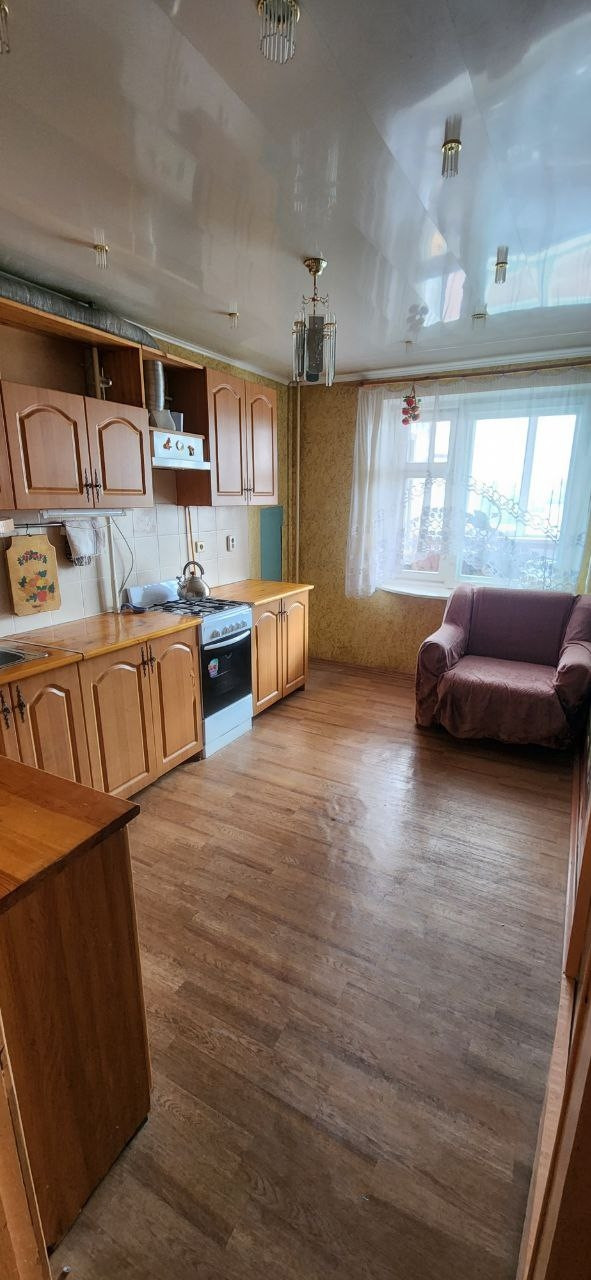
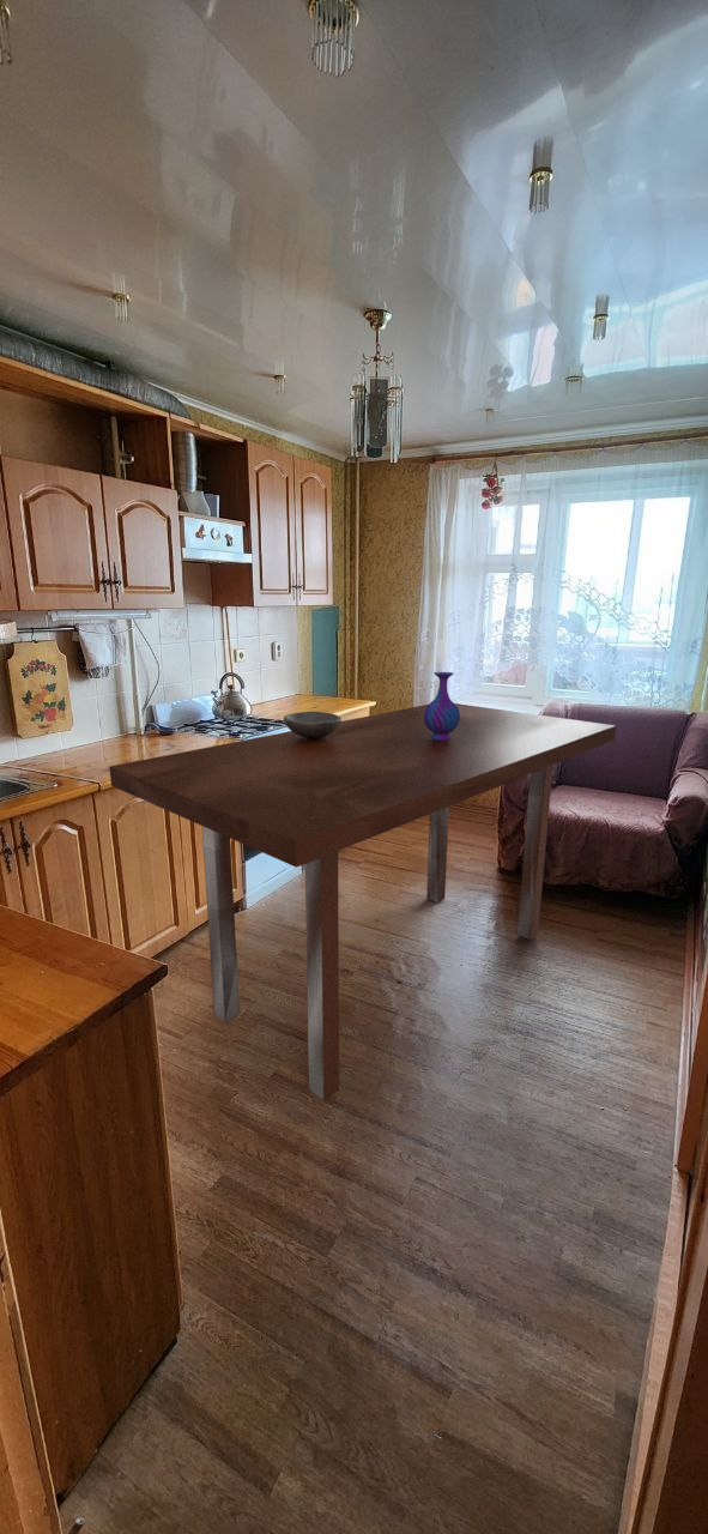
+ dining table (428, 863)
+ vase (442, 705)
+ bowl (311, 726)
